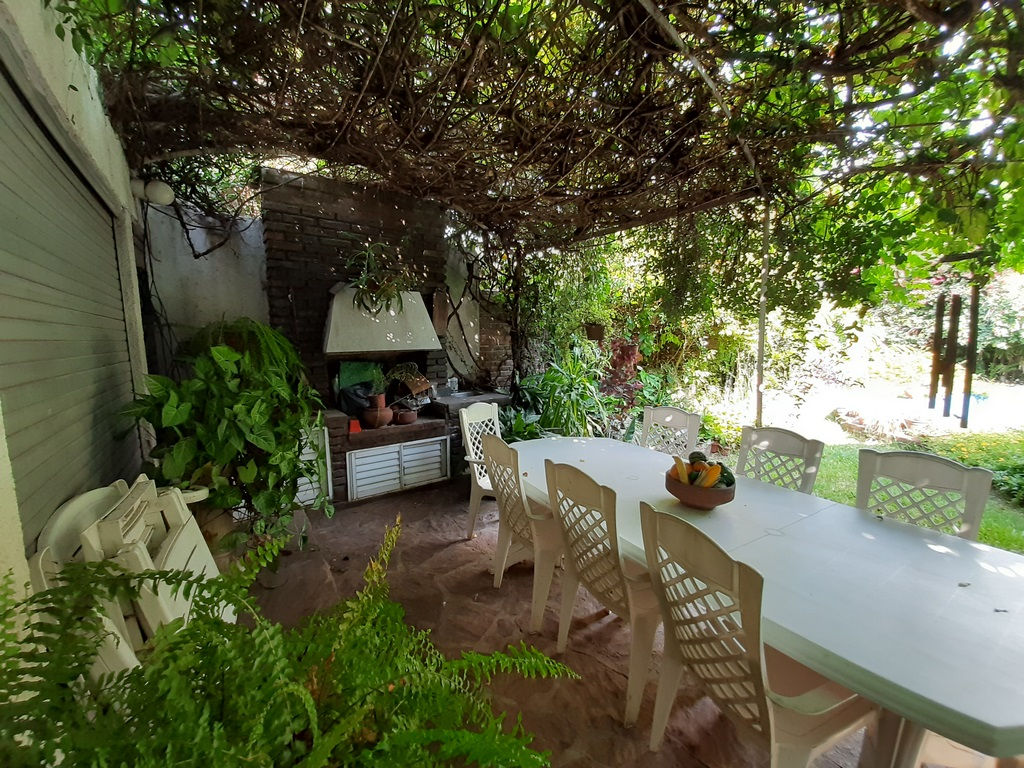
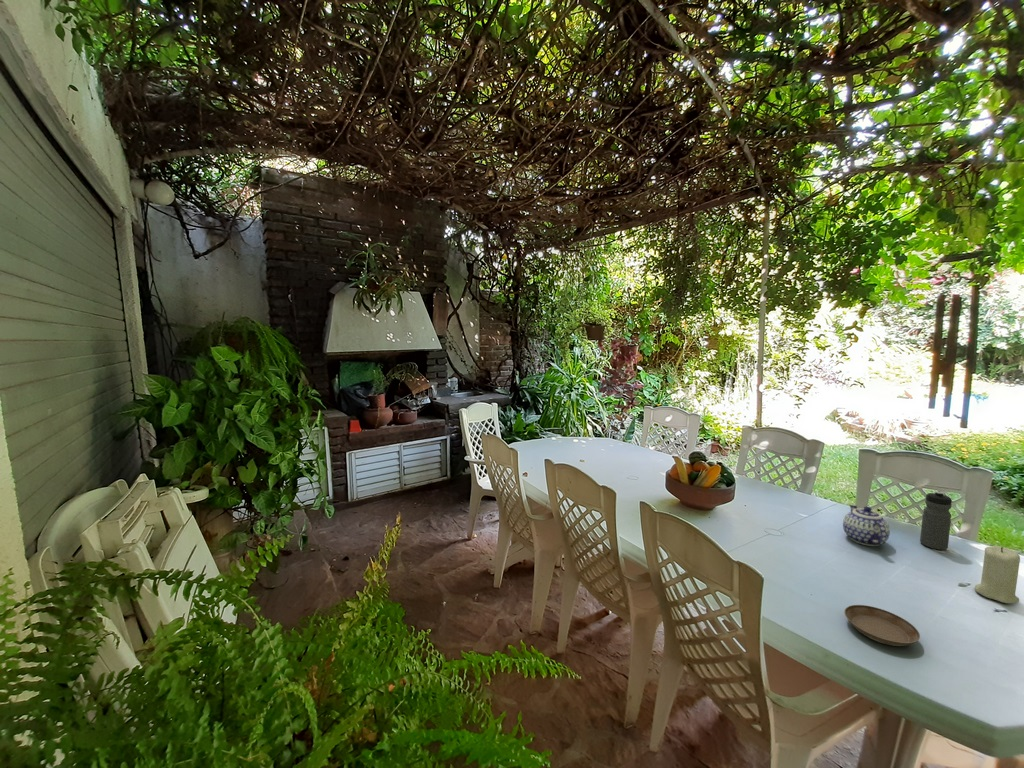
+ candle (998, 571)
+ water bottle (936, 518)
+ teapot (866, 523)
+ saucer (880, 626)
